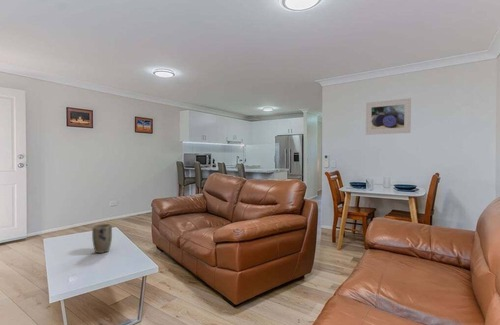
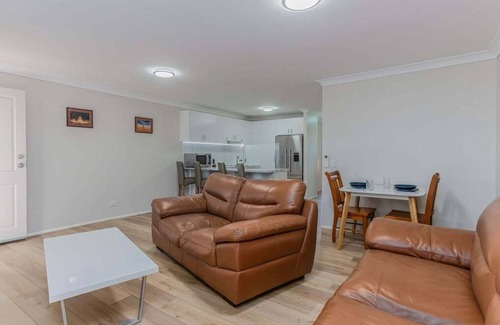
- plant pot (102, 238)
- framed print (387, 117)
